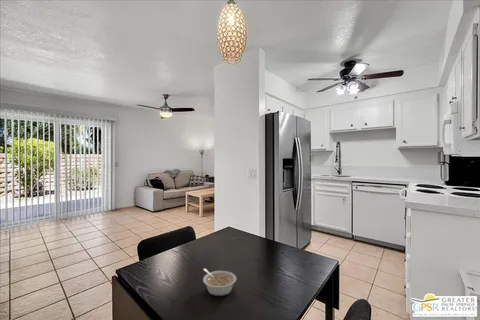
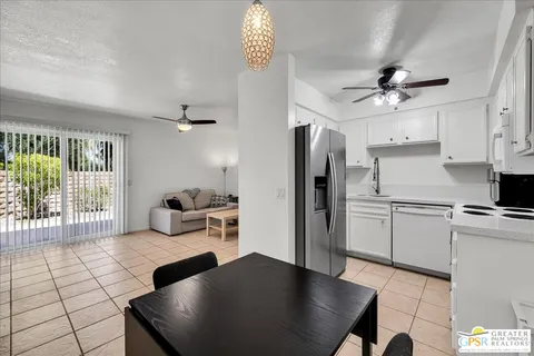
- legume (218, 282)
